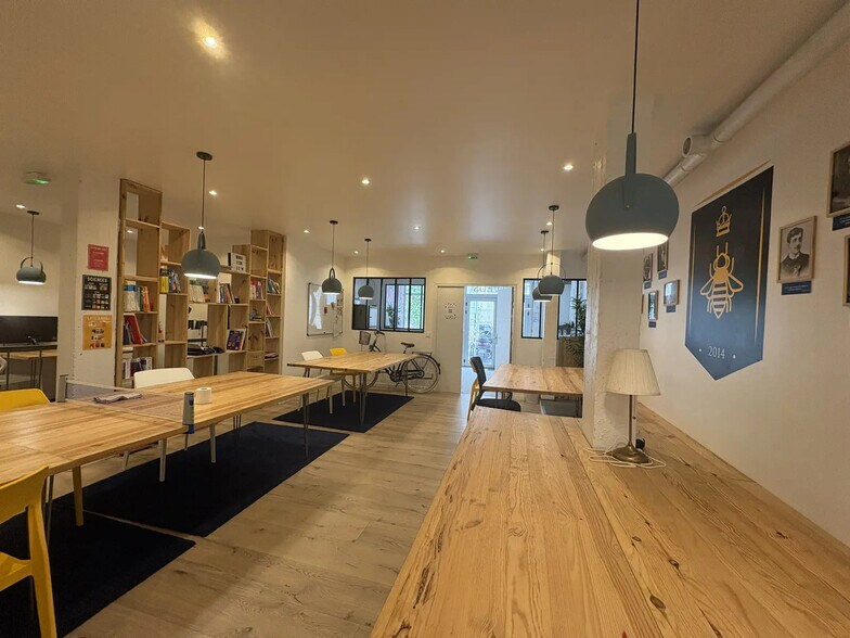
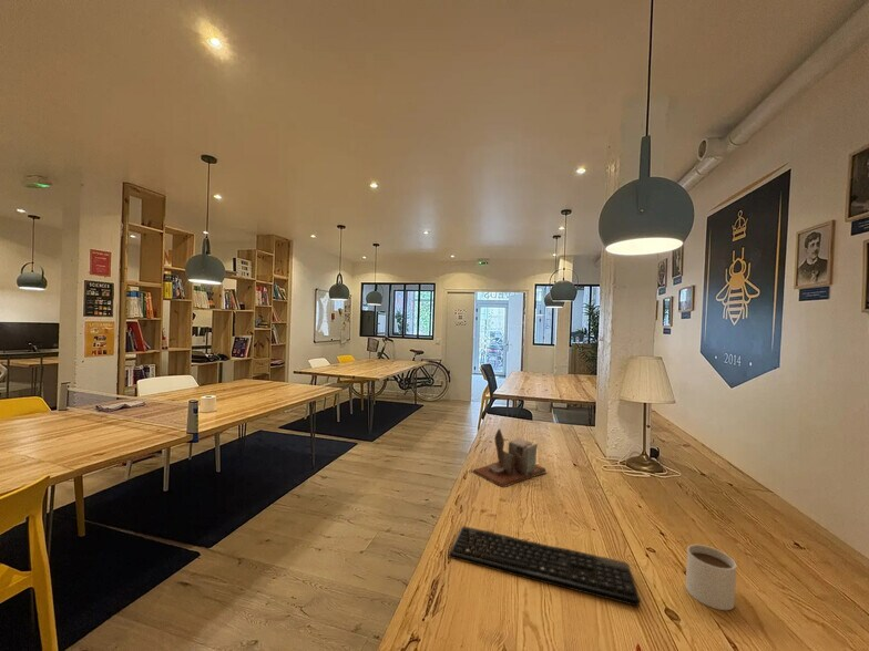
+ mug (712, 571)
+ keyboard (538, 559)
+ desk organizer (510, 450)
